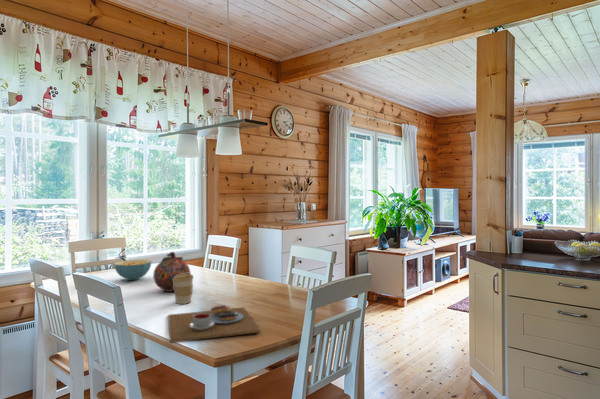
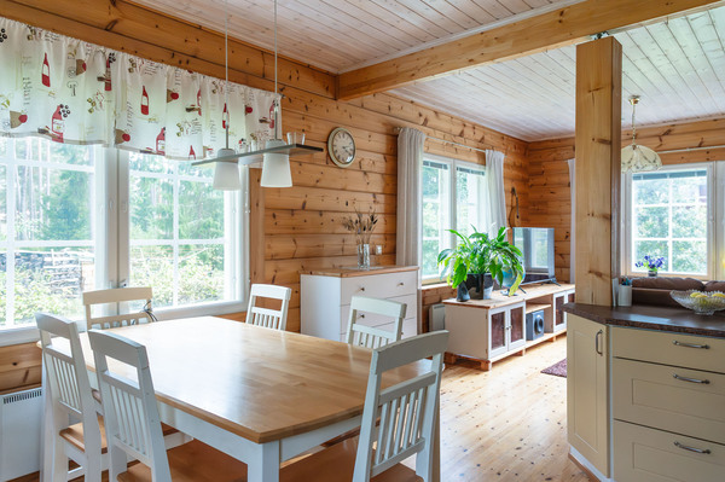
- cereal bowl (133, 270)
- coffee cup (183, 288)
- placemat (211, 316)
- decorative ball (172, 270)
